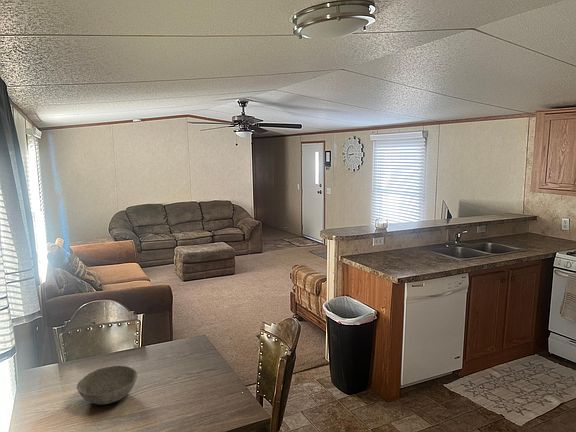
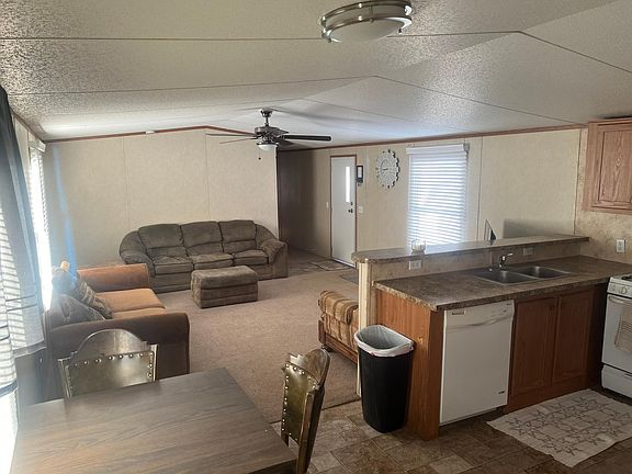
- bowl (108, 388)
